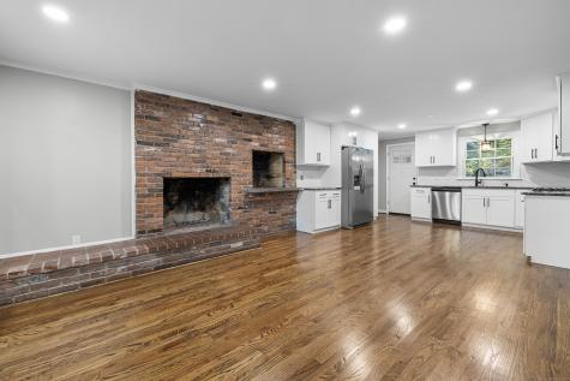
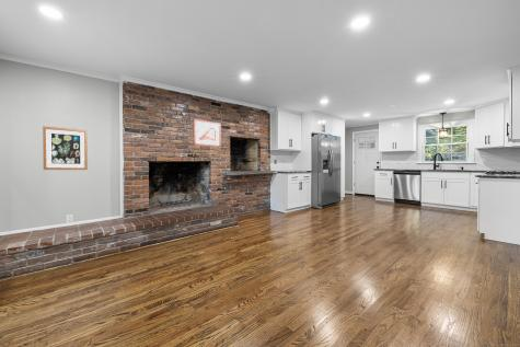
+ picture frame (207, 134)
+ wall art (66, 149)
